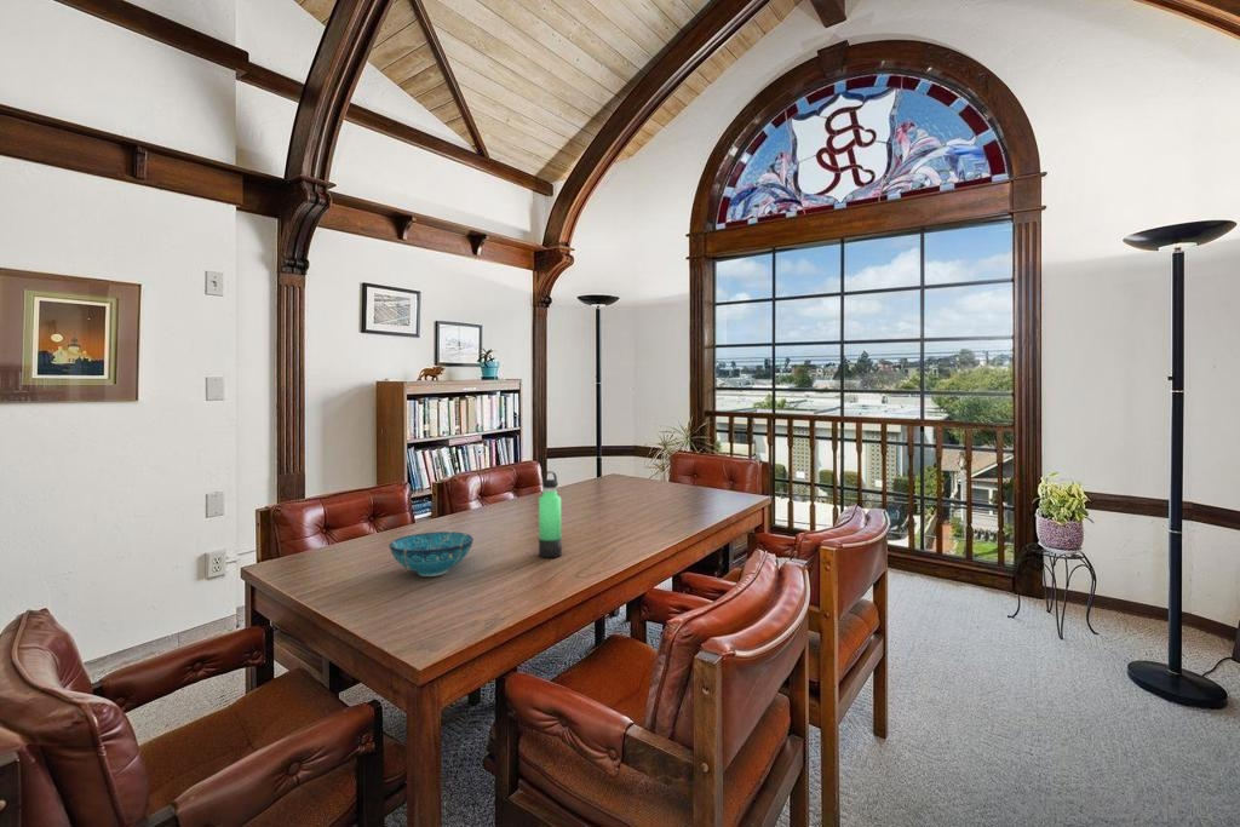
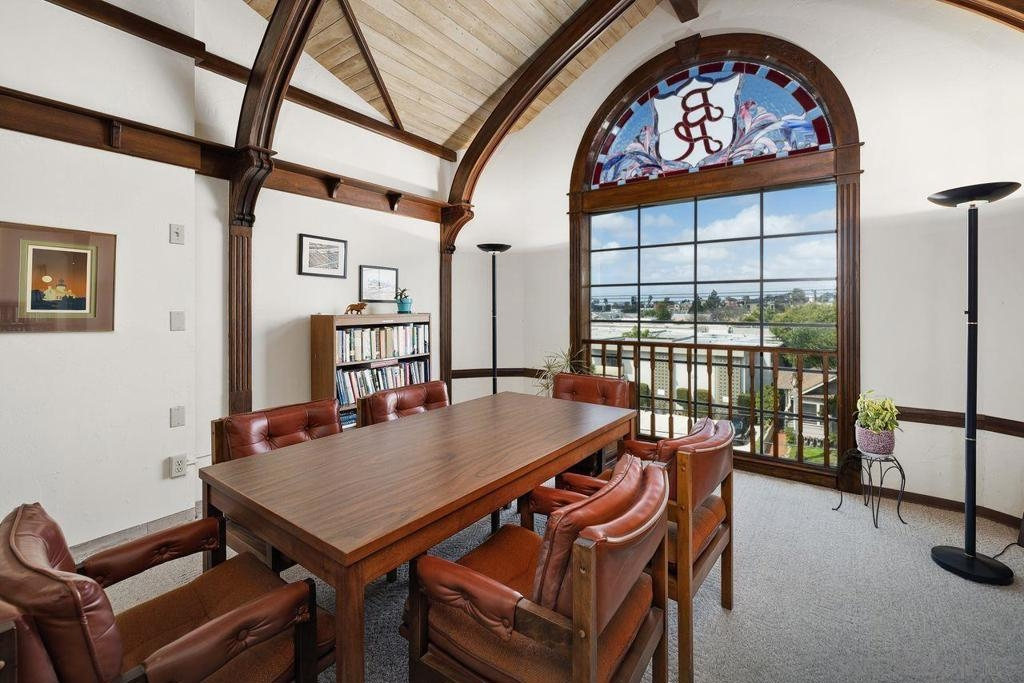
- bowl (432, 556)
- thermos bottle (550, 512)
